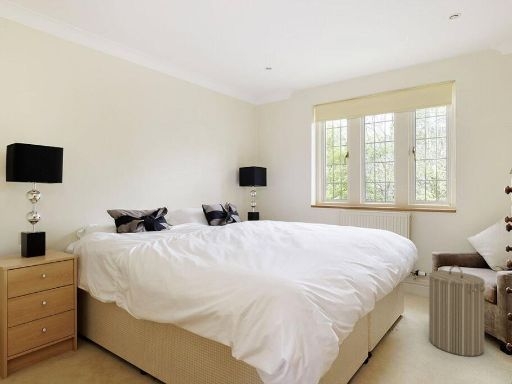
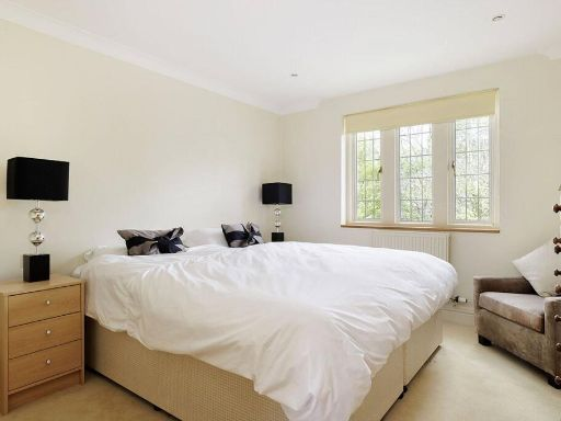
- laundry hamper (455, 305)
